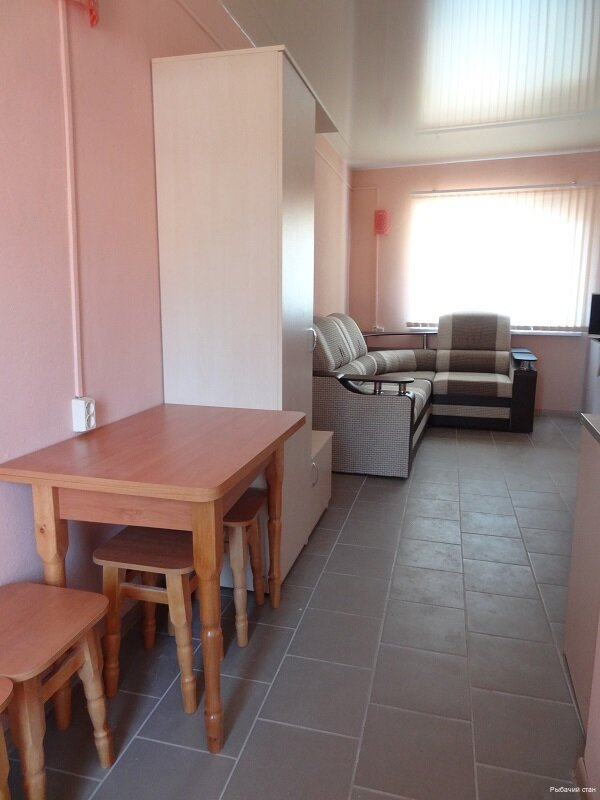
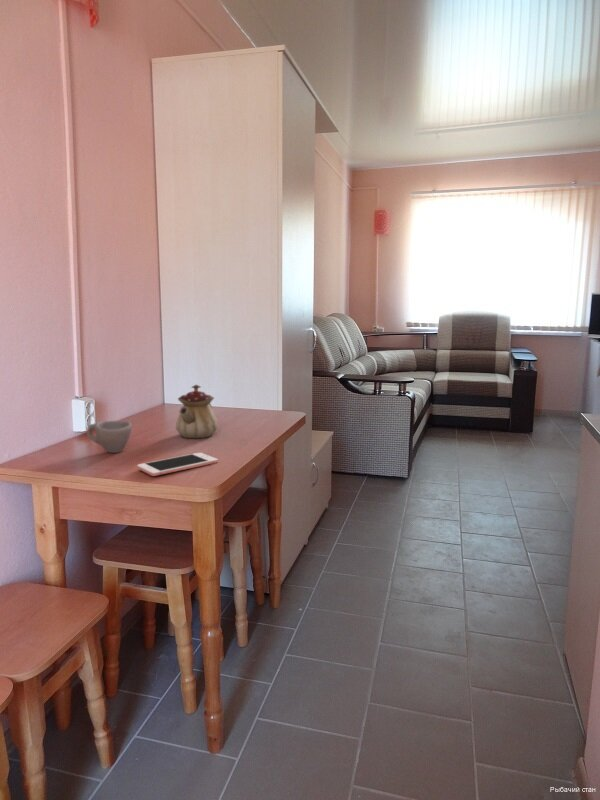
+ teapot (197, 409)
+ cup (108, 437)
+ cell phone (178, 463)
